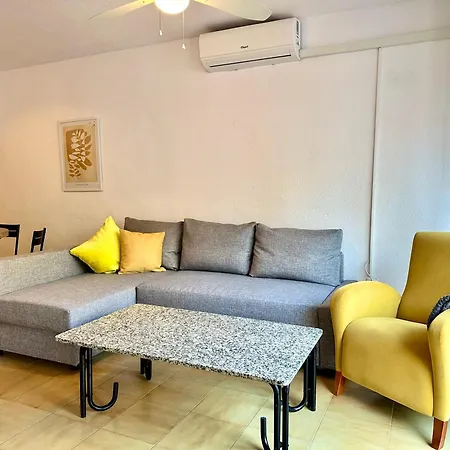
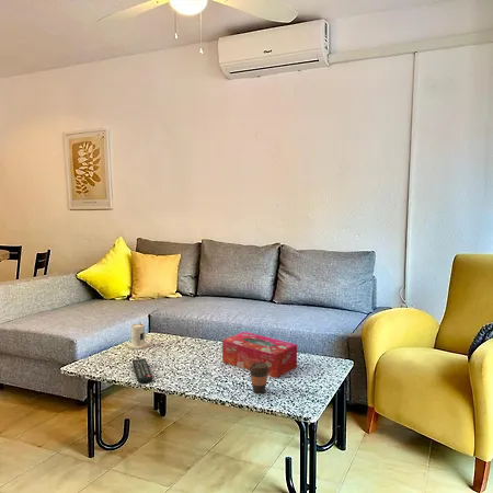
+ candle (138, 334)
+ tissue box (259, 353)
+ remote control (141, 370)
+ coffee cup (259, 378)
